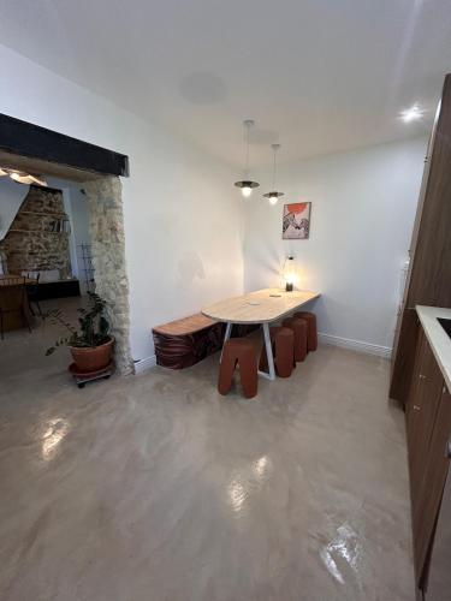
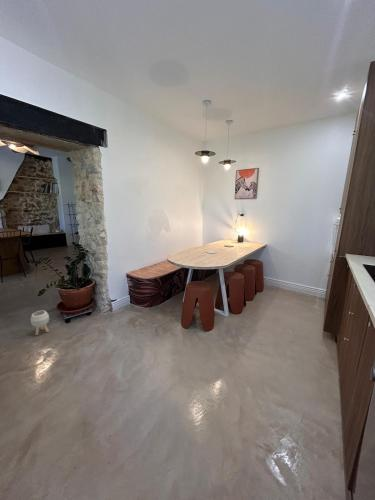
+ planter (40, 322)
